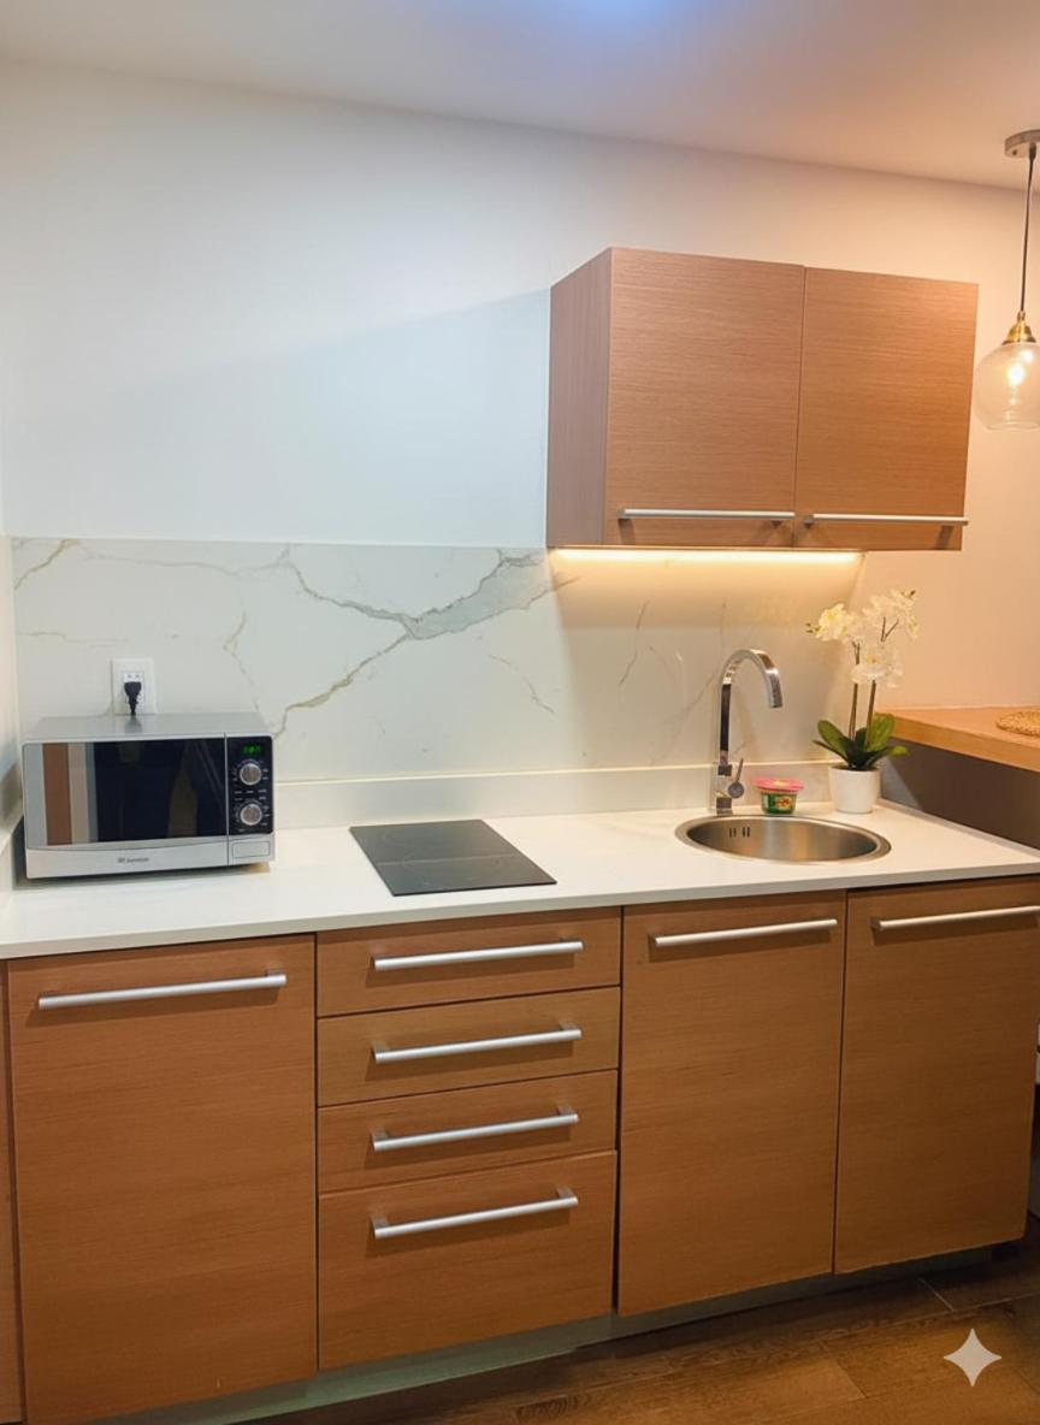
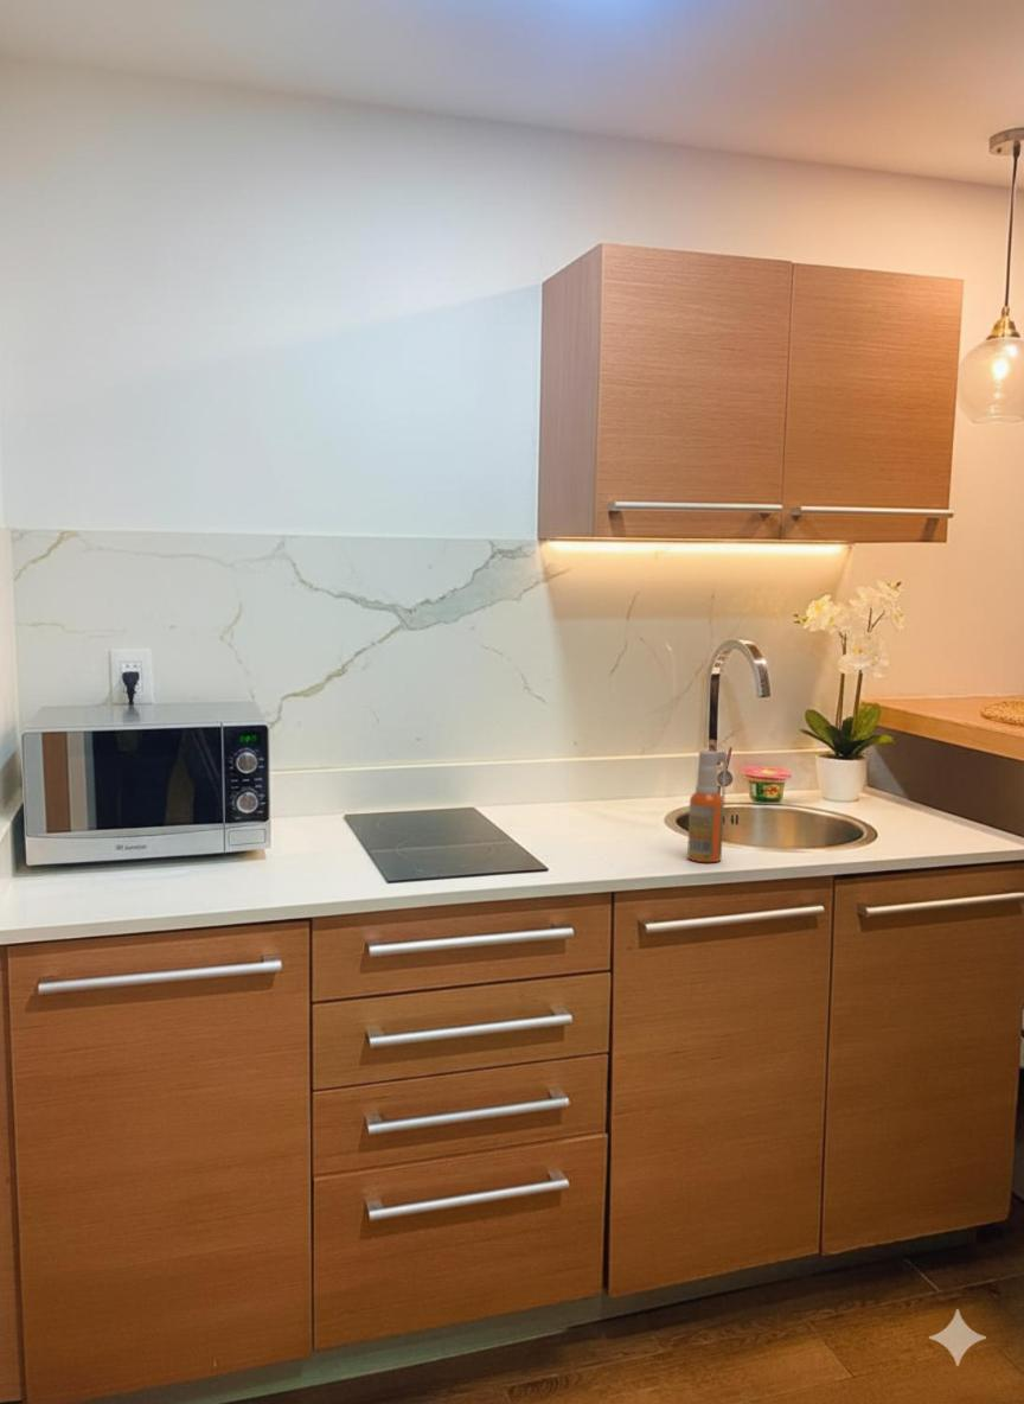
+ spray bottle (709, 805)
